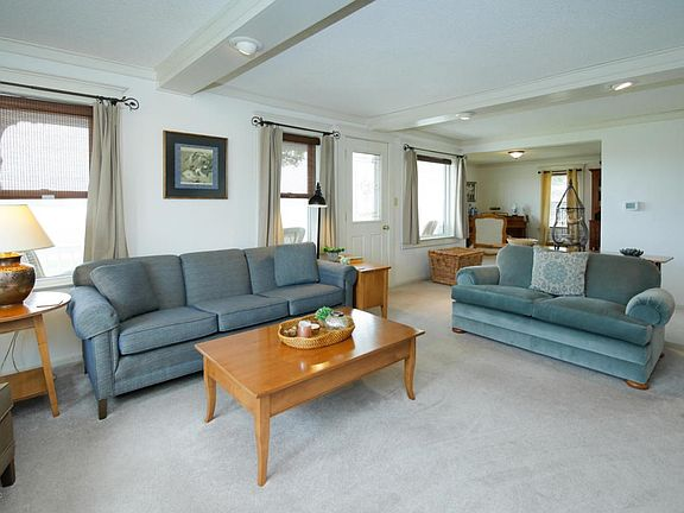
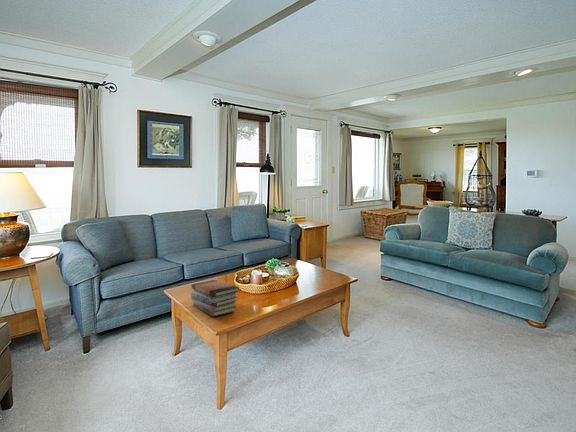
+ book stack (214, 296)
